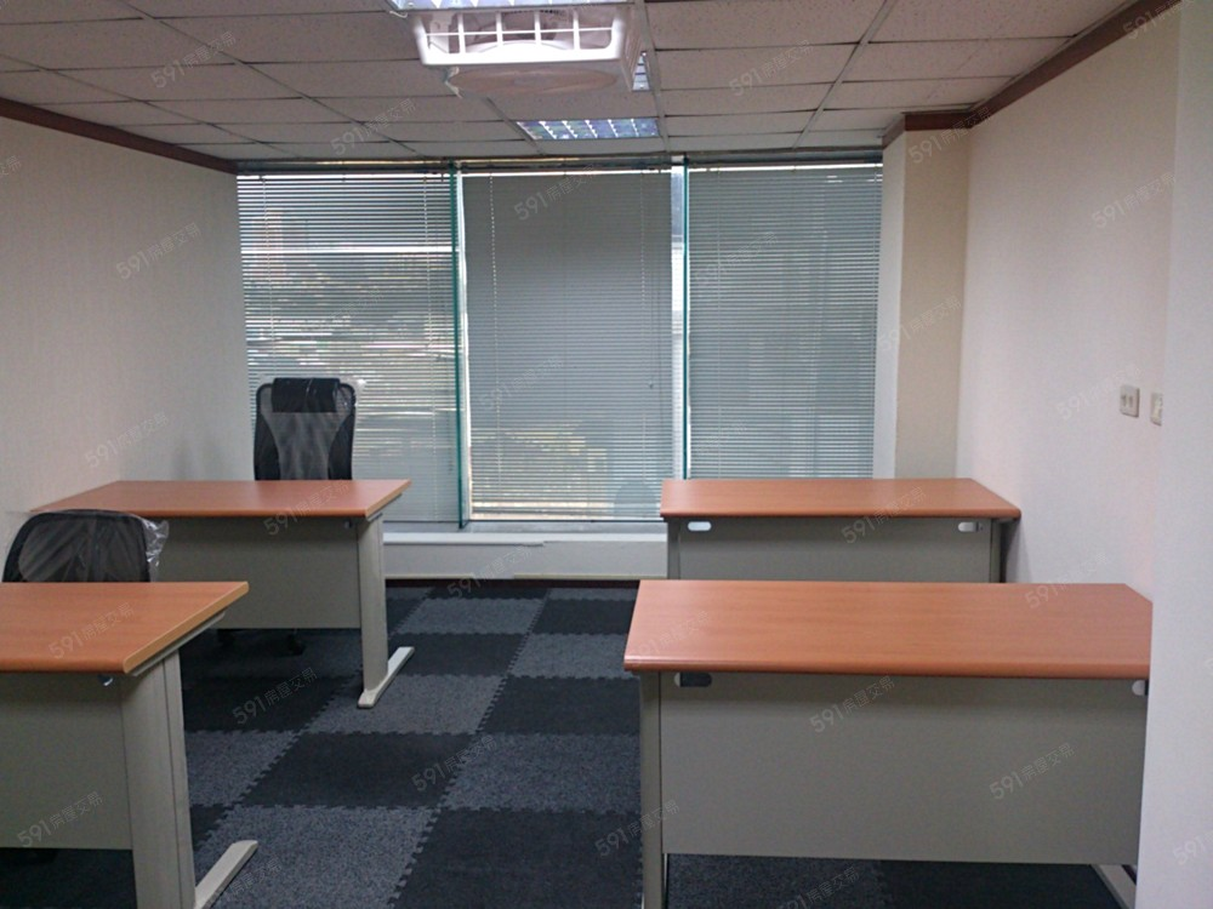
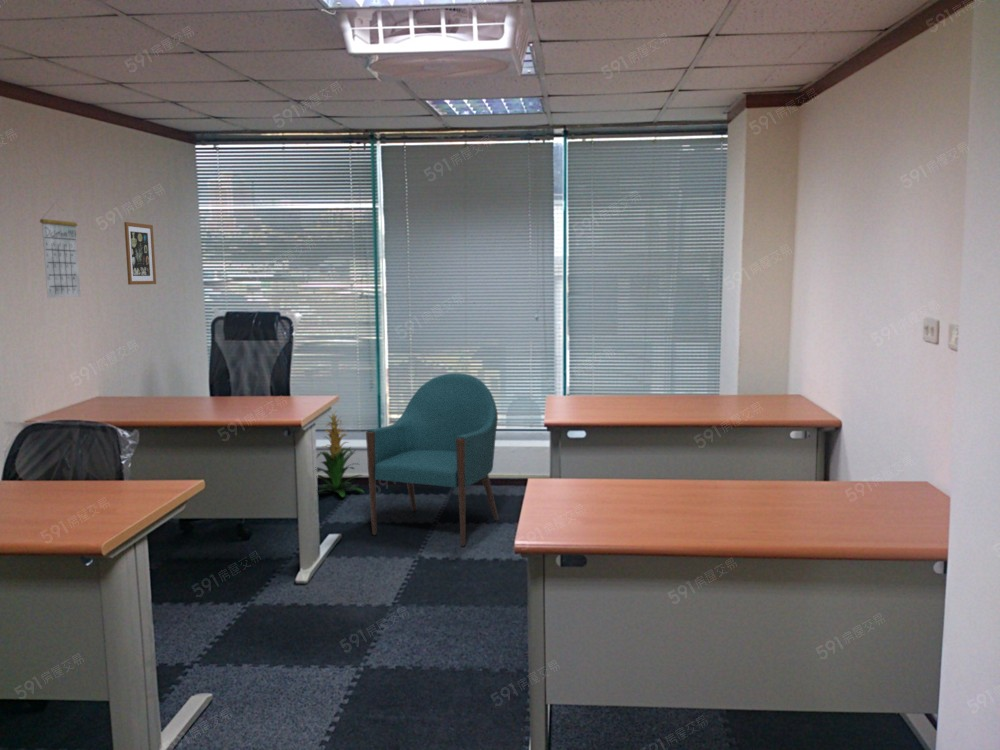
+ wall art (140, 254)
+ indoor plant (336, 451)
+ calendar (61, 250)
+ chair (438, 453)
